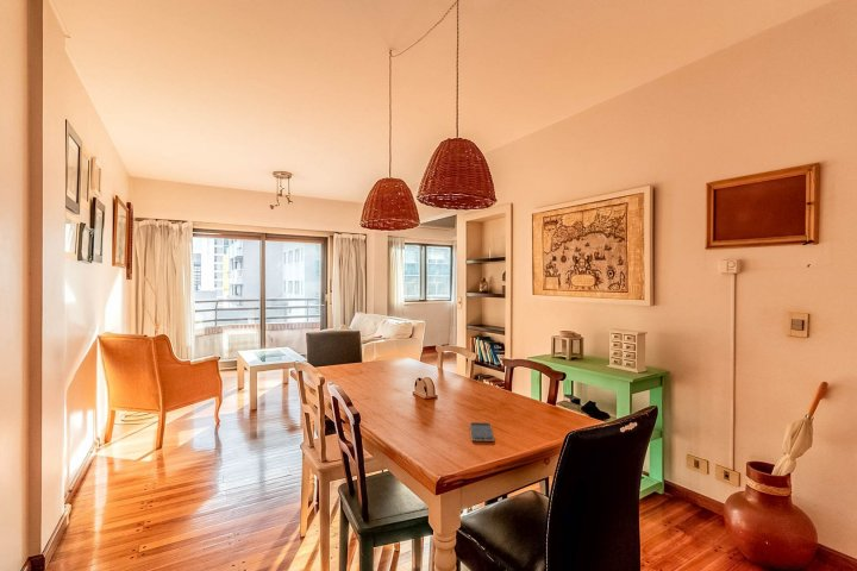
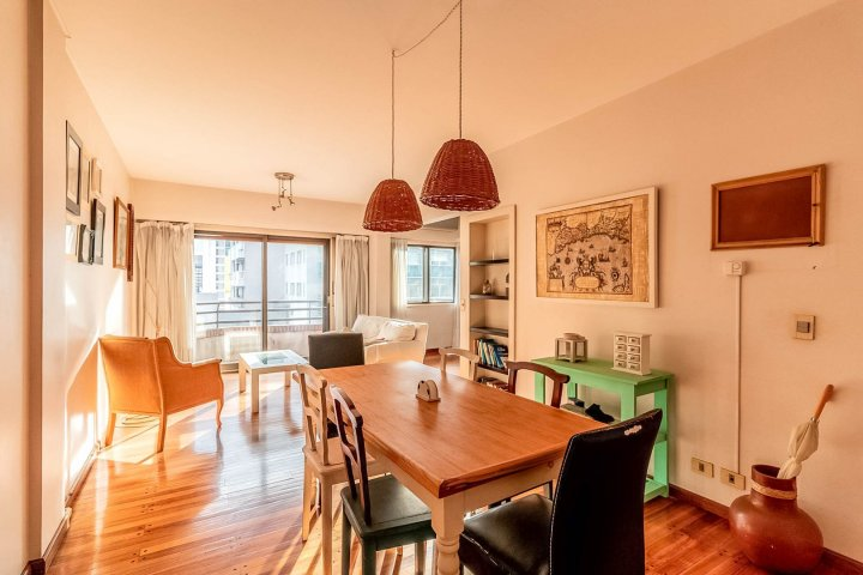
- smartphone (481, 431)
